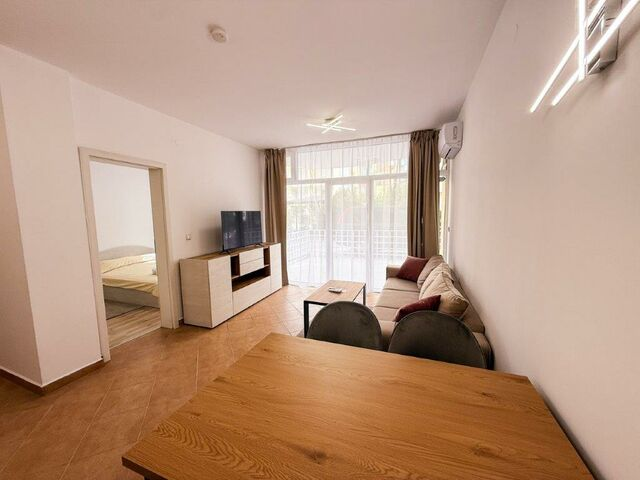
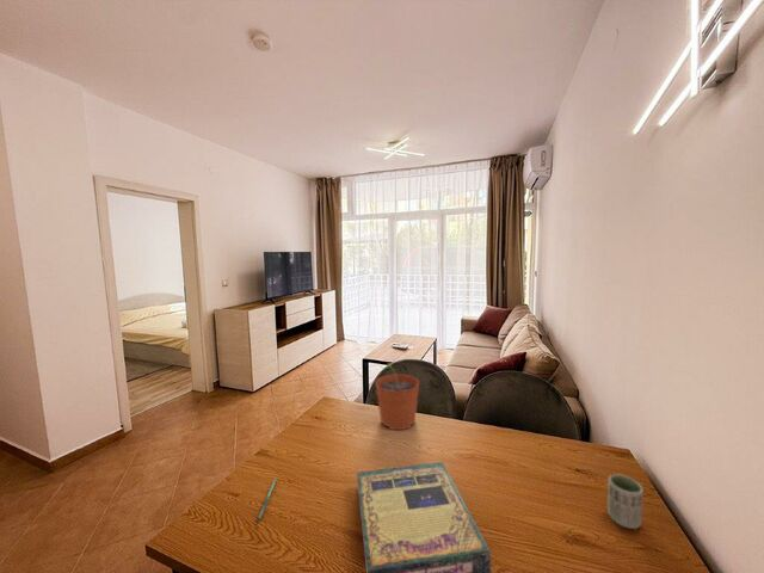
+ video game box (413, 515)
+ cup (624, 501)
+ plant pot (396, 392)
+ pen (267, 497)
